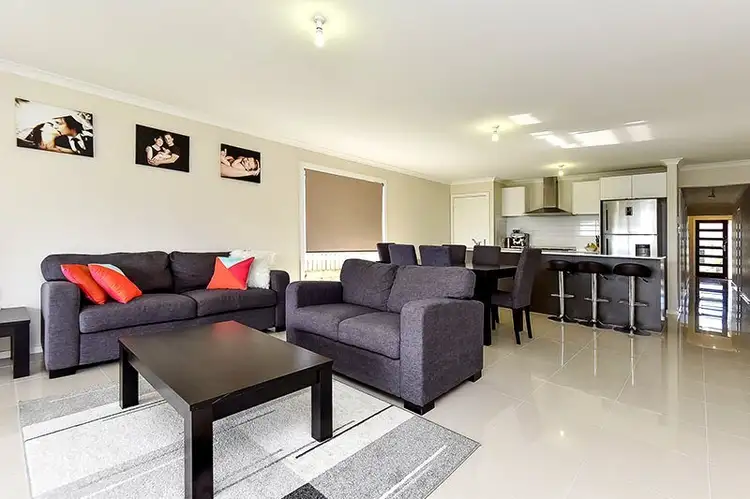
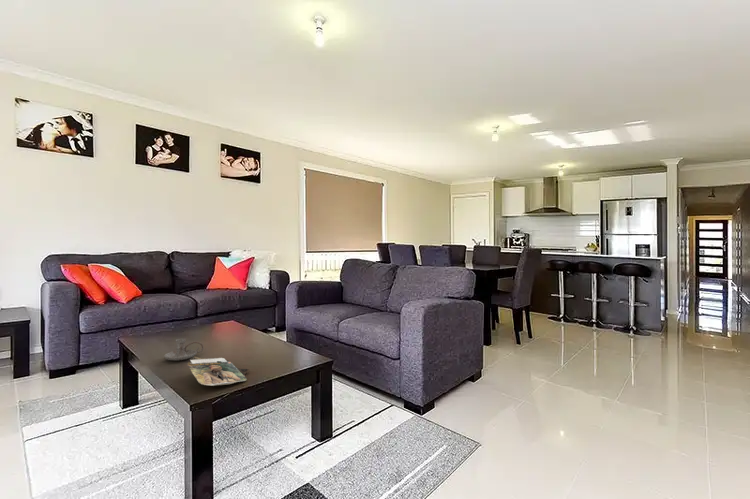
+ candle holder (184, 348)
+ magazine (217, 368)
